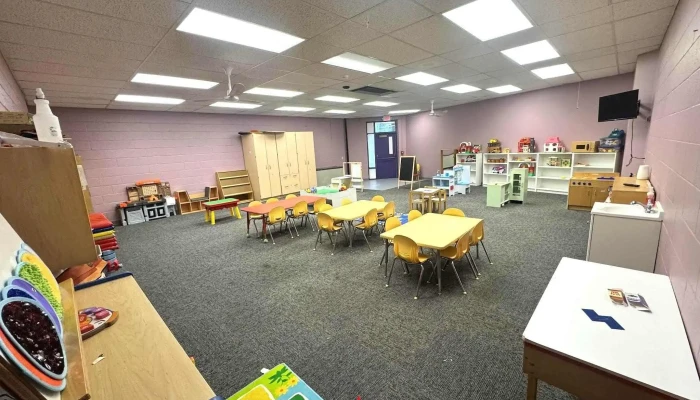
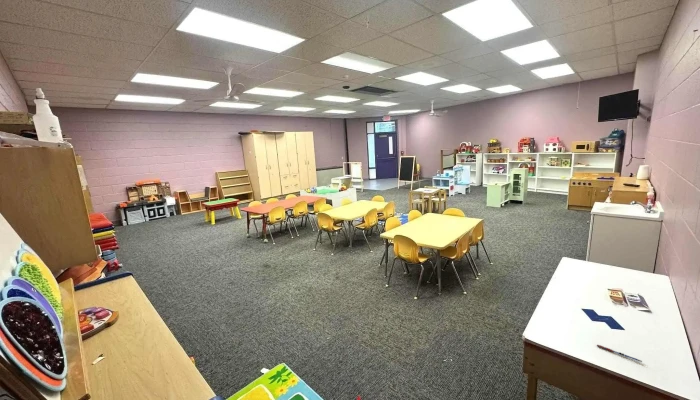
+ pen (618, 352)
